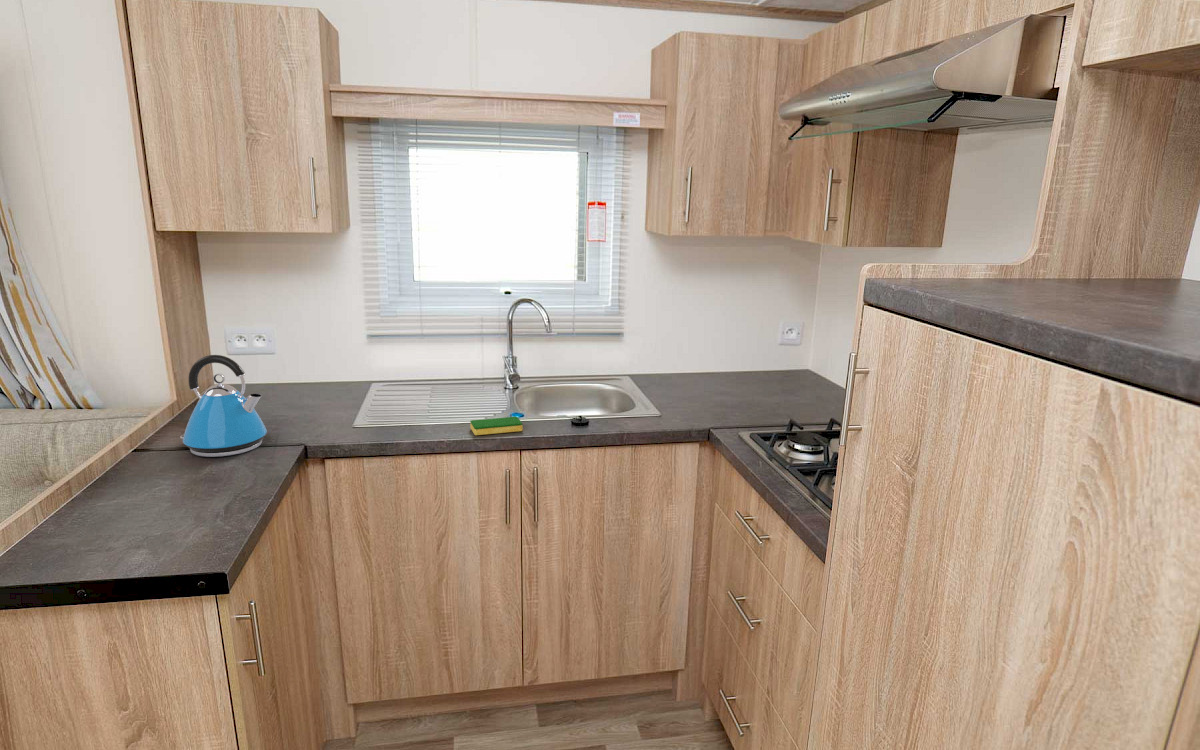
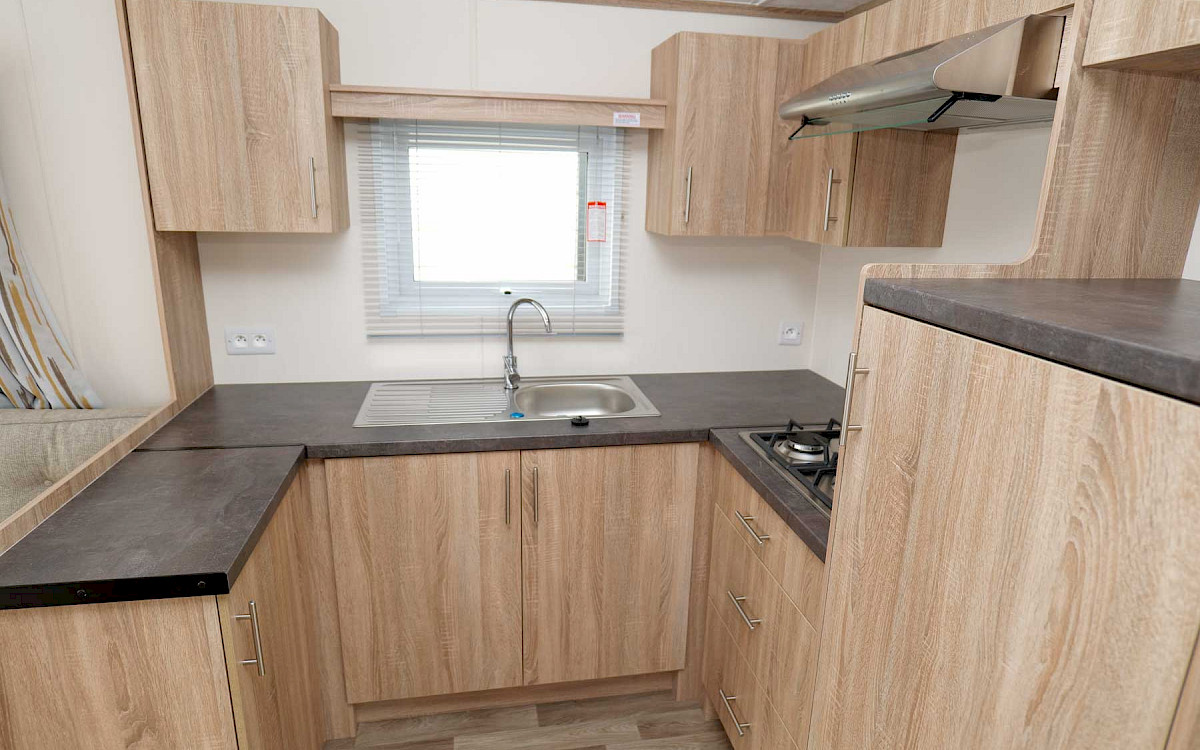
- dish sponge (496, 425)
- kettle (219, 401)
